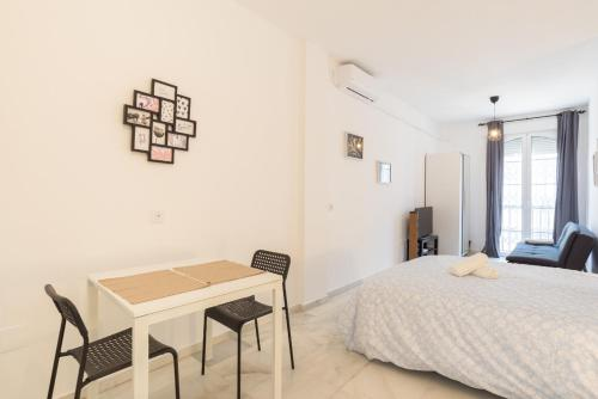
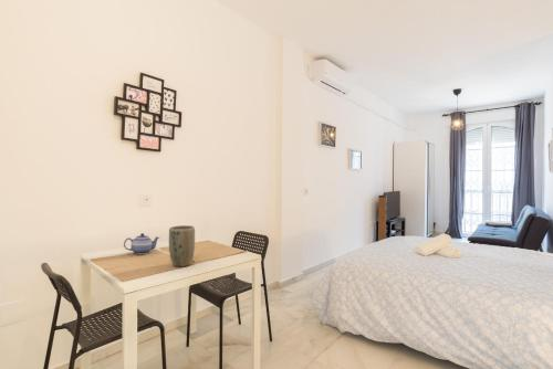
+ plant pot (181, 245)
+ teapot (142, 243)
